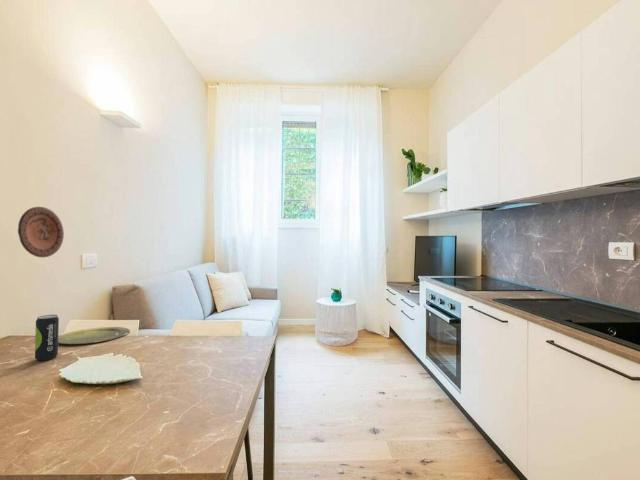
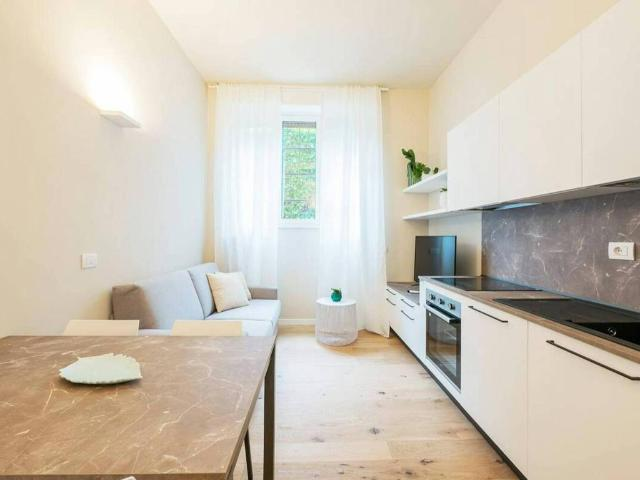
- decorative plate (41, 232)
- beverage can (47, 337)
- plate (94, 335)
